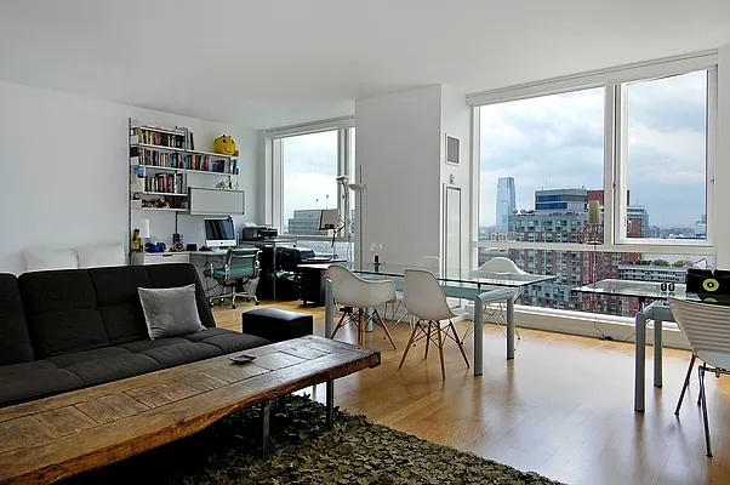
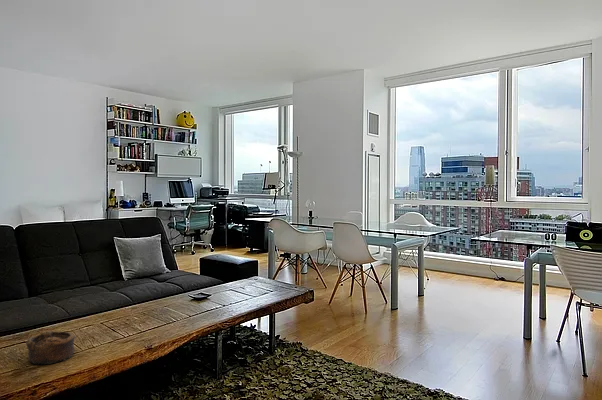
+ bowl (51, 345)
